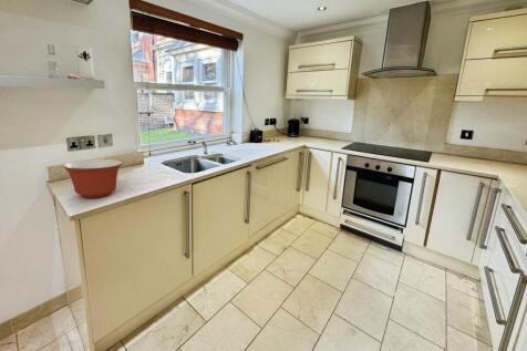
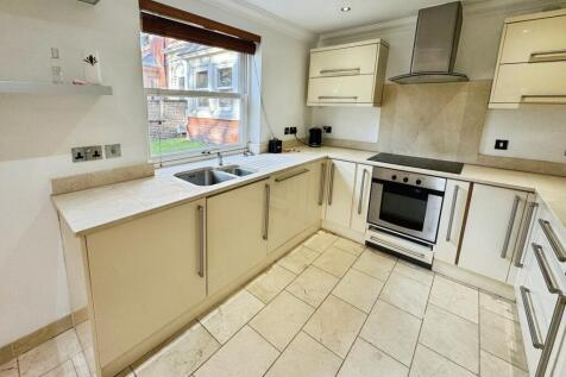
- mixing bowl (95, 178)
